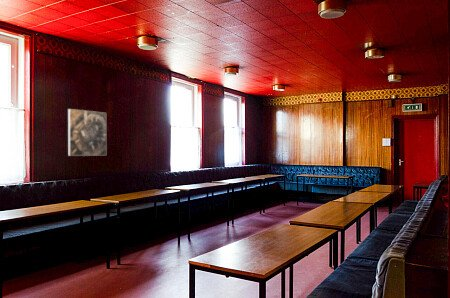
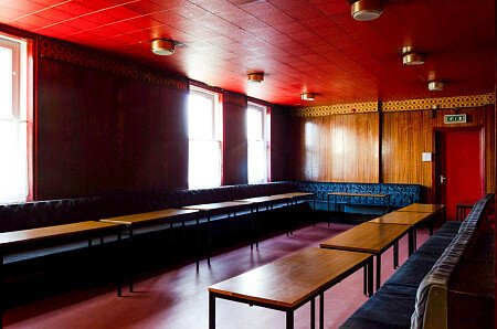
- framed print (88, 133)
